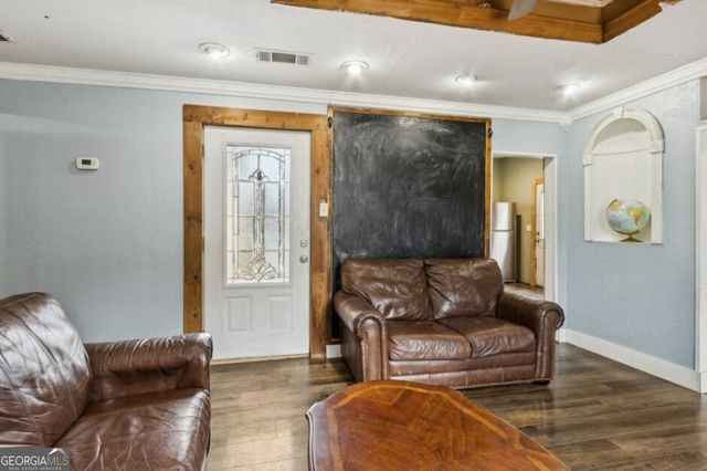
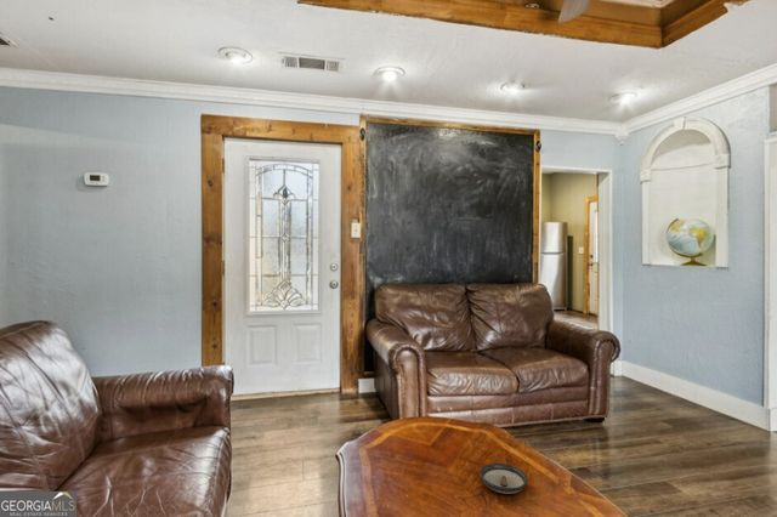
+ saucer (503, 481)
